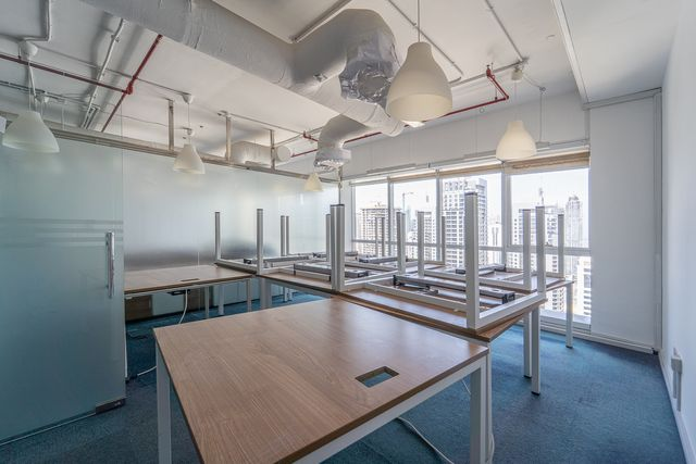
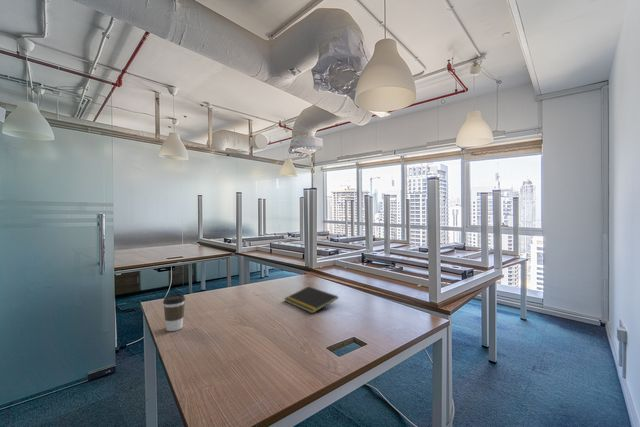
+ notepad (310, 298)
+ coffee cup (174, 312)
